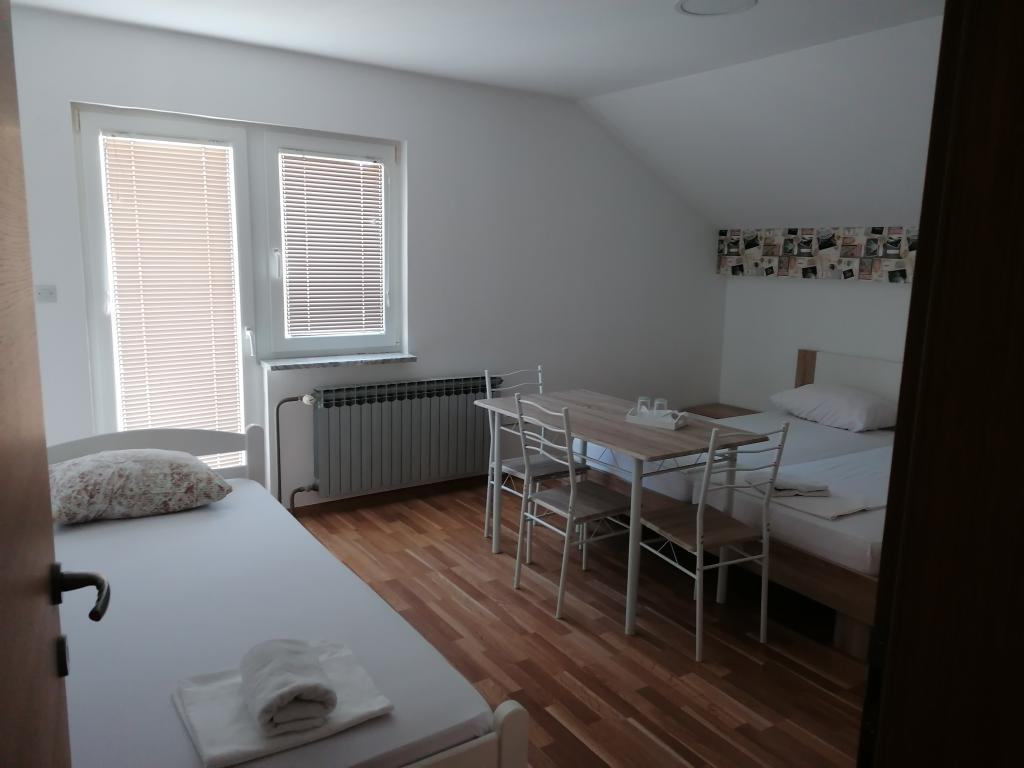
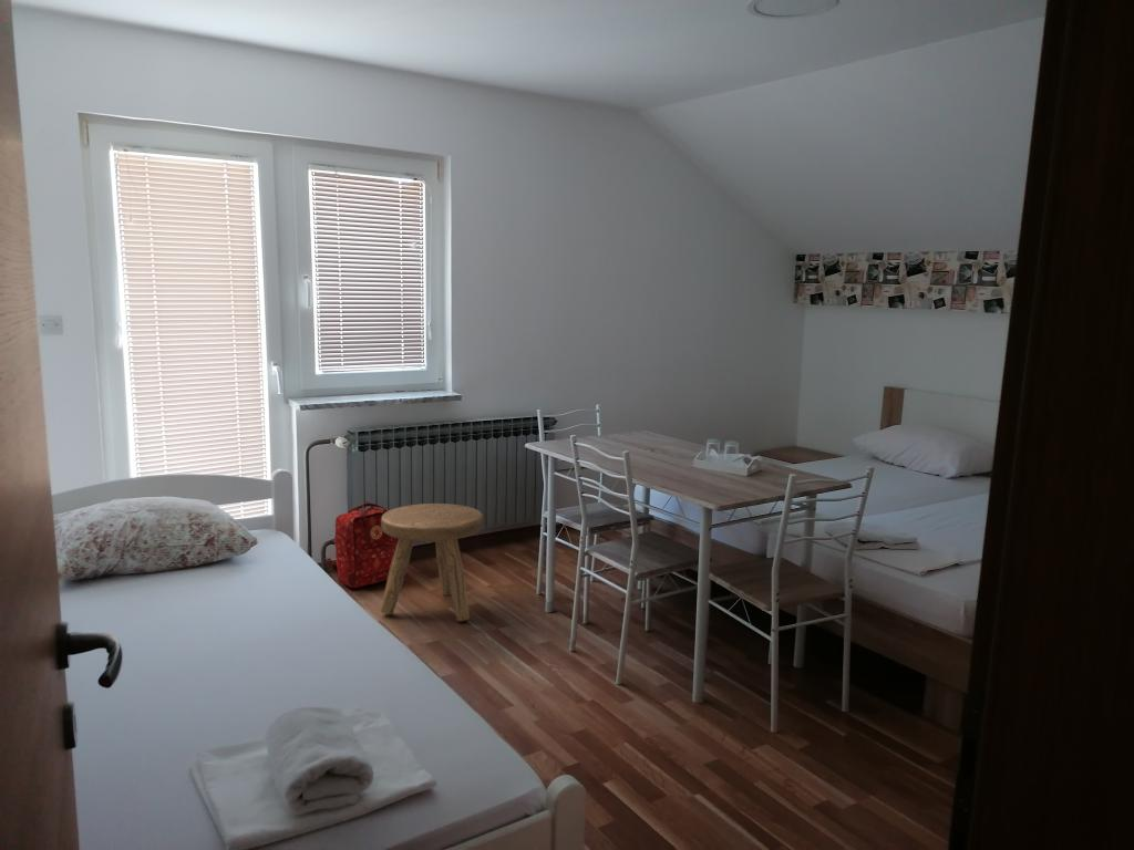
+ stool (437, 562)
+ backpack (362, 540)
